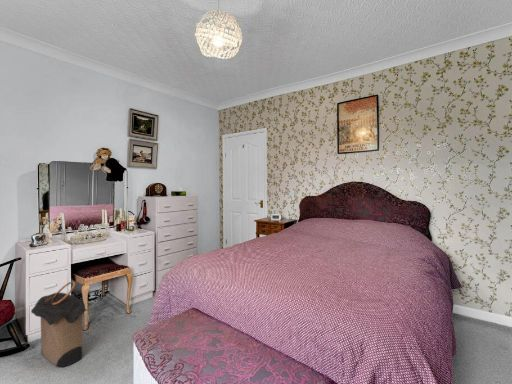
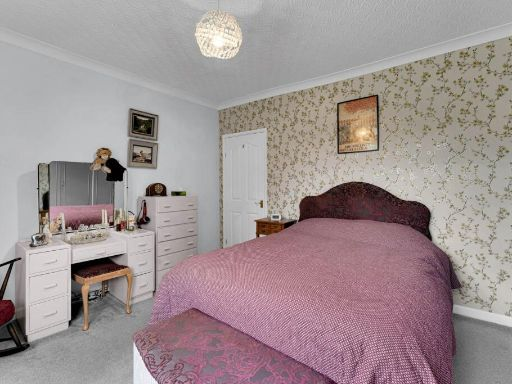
- laundry hamper (59, 319)
